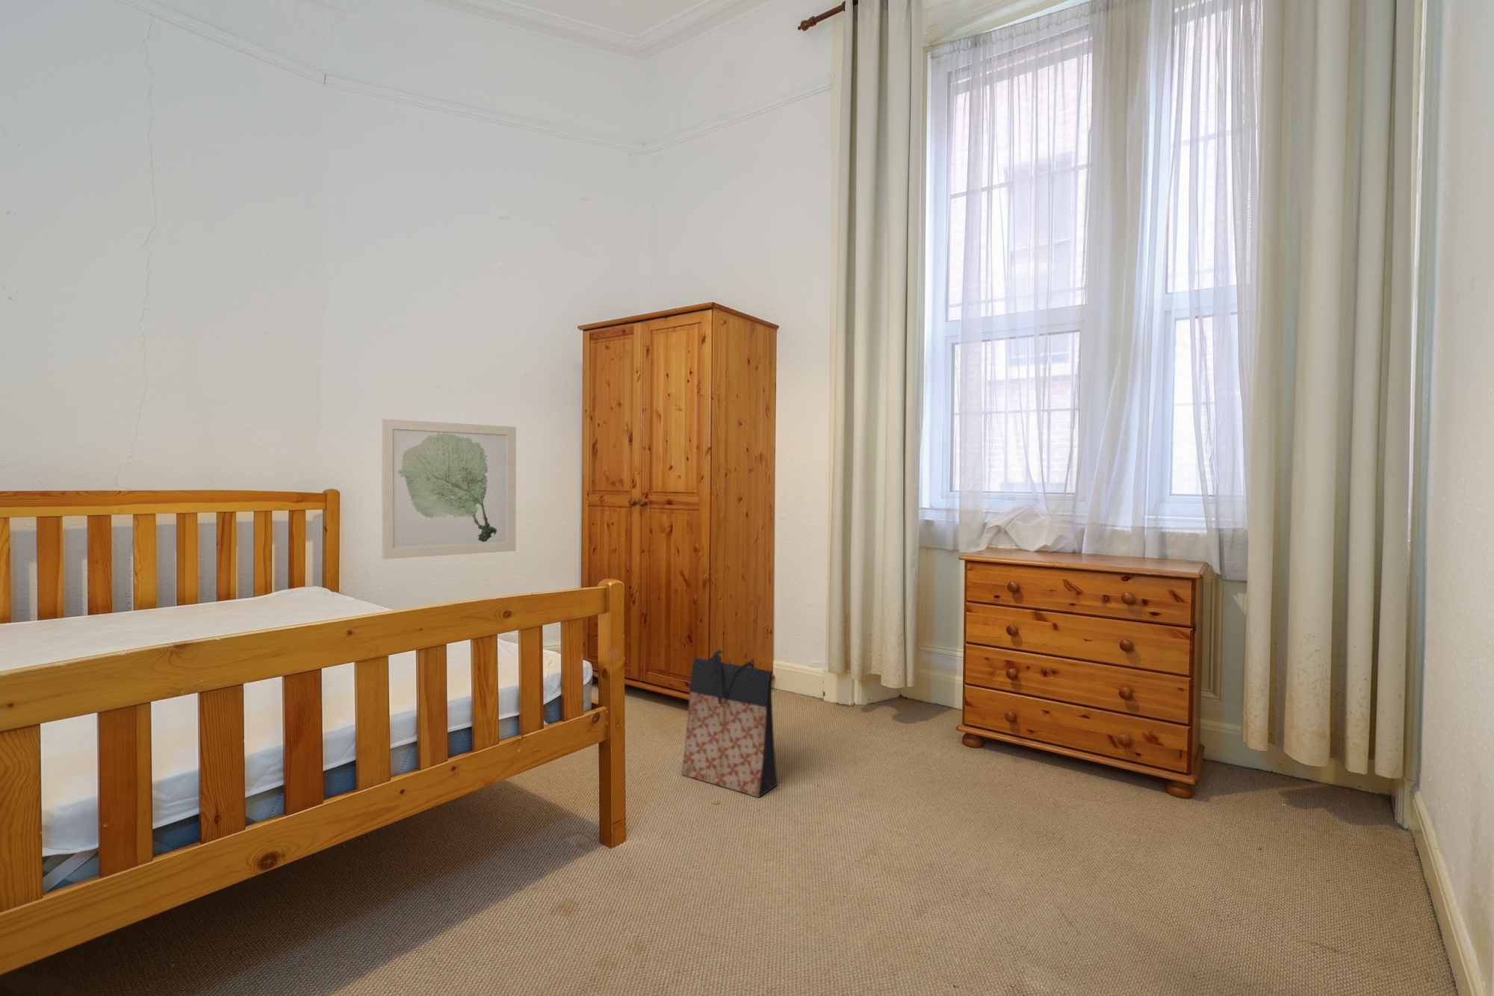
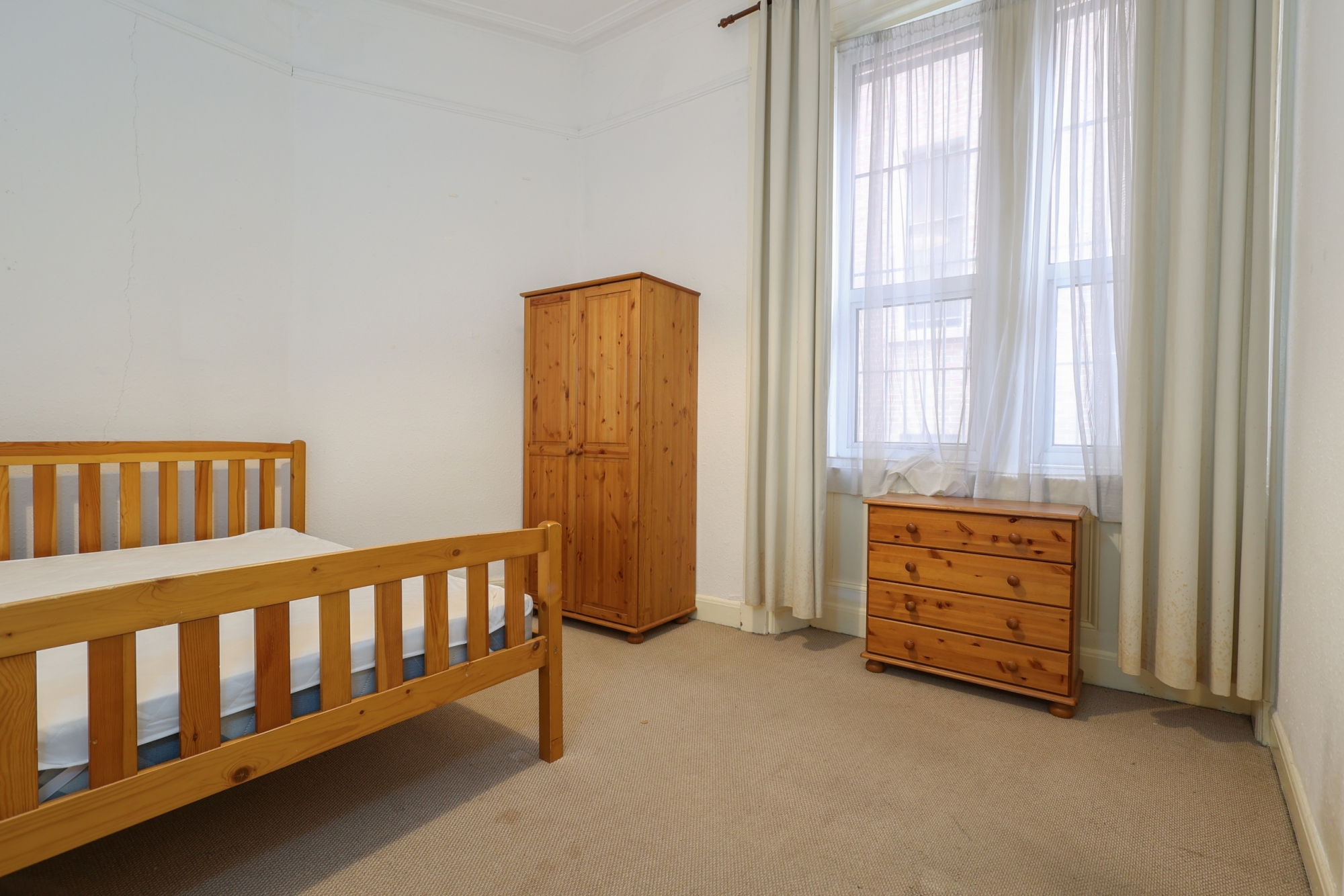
- wall art (452, 488)
- bag (730, 716)
